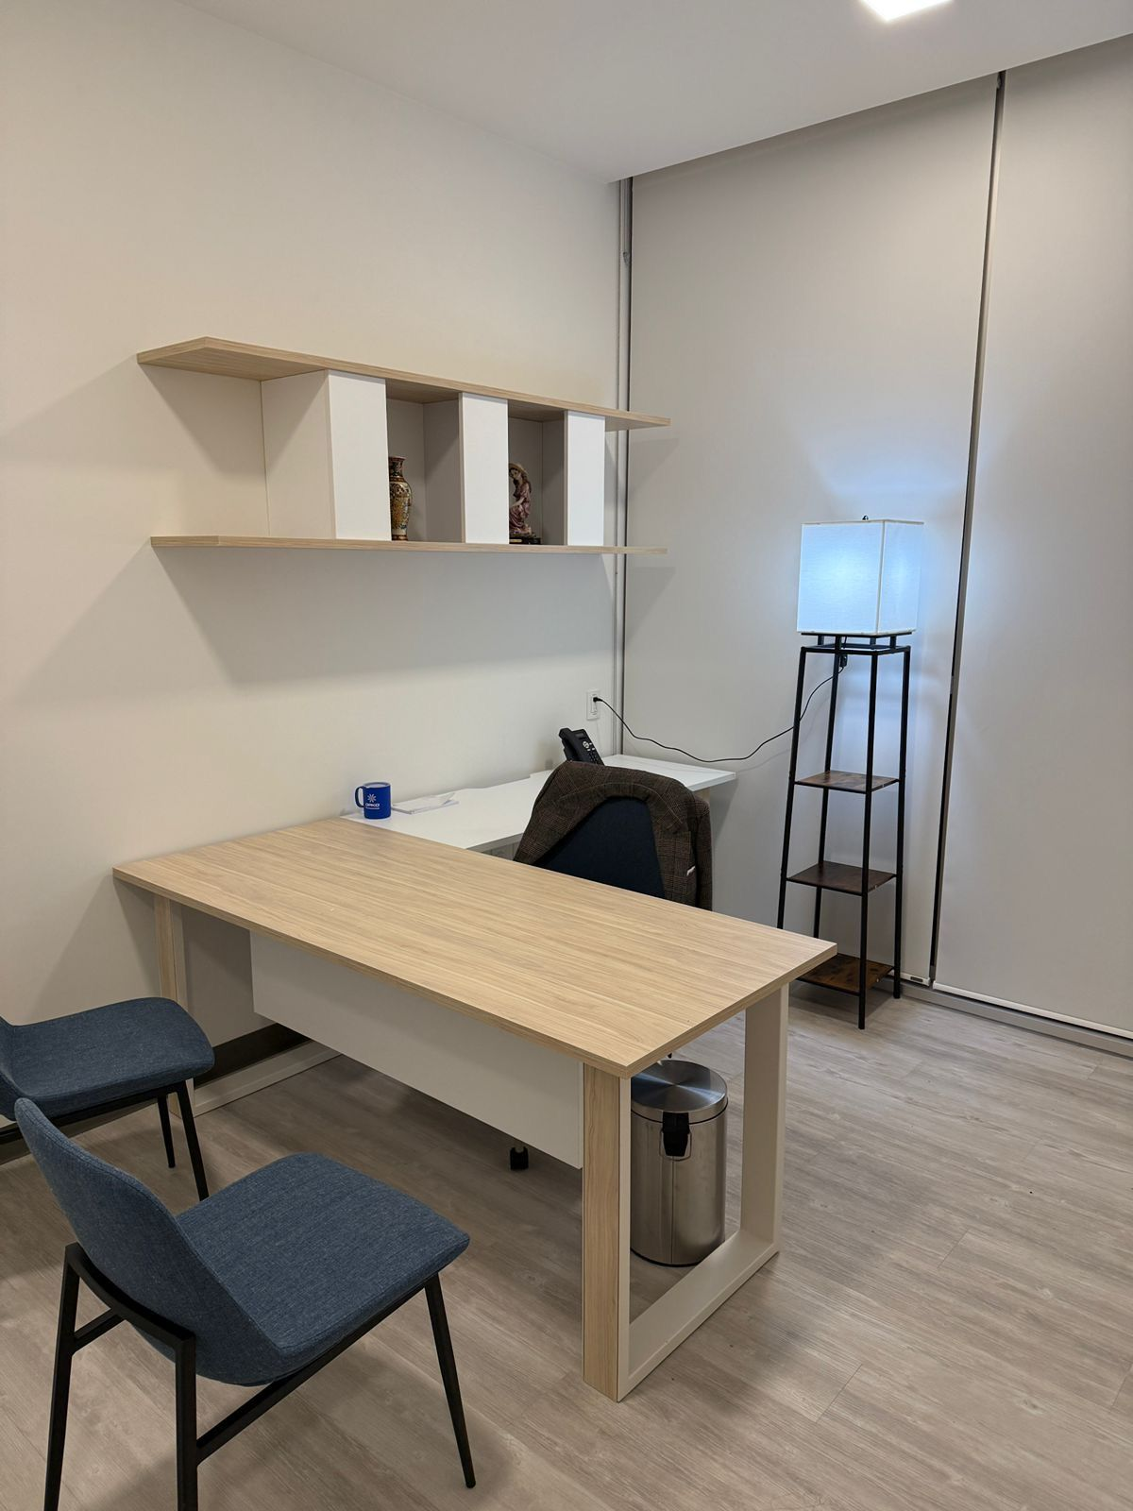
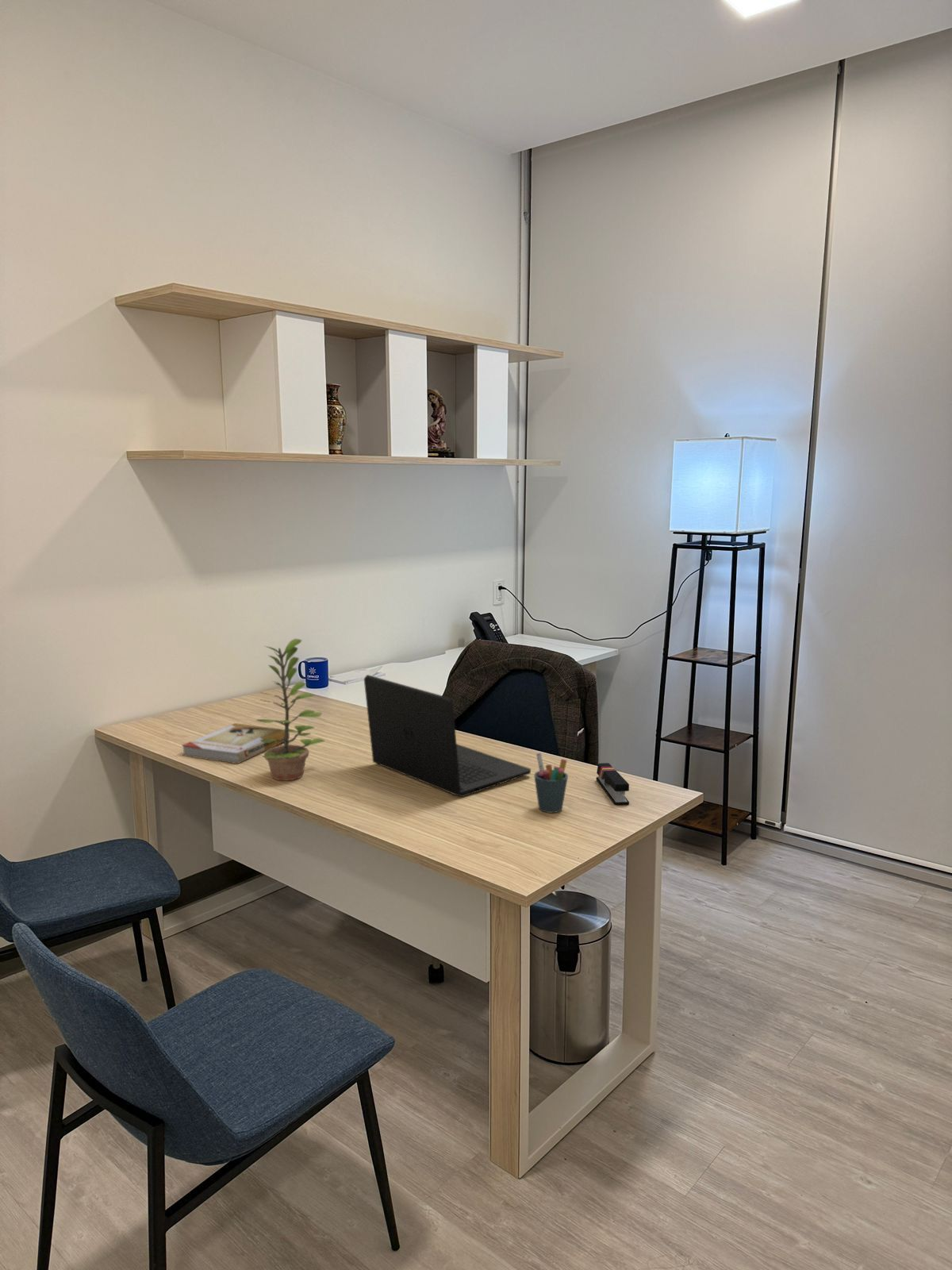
+ stapler (612, 781)
+ book (237, 742)
+ pen holder (551, 783)
+ laptop (447, 725)
+ plant (290, 708)
